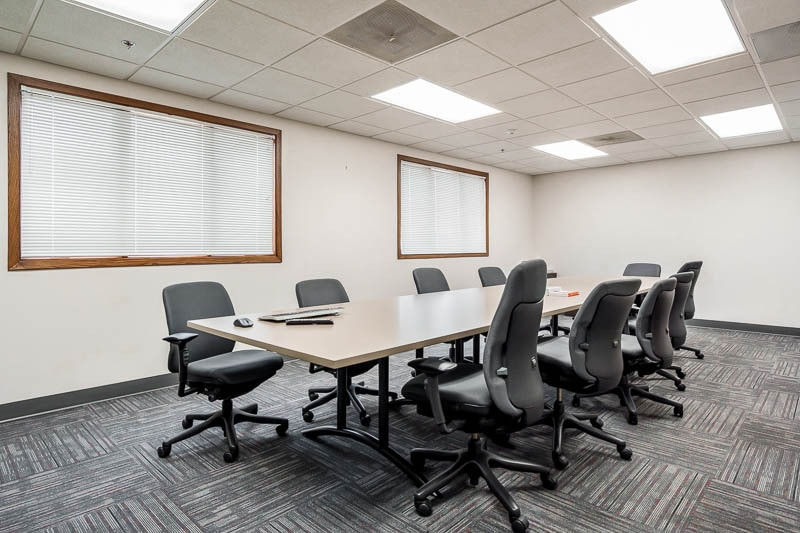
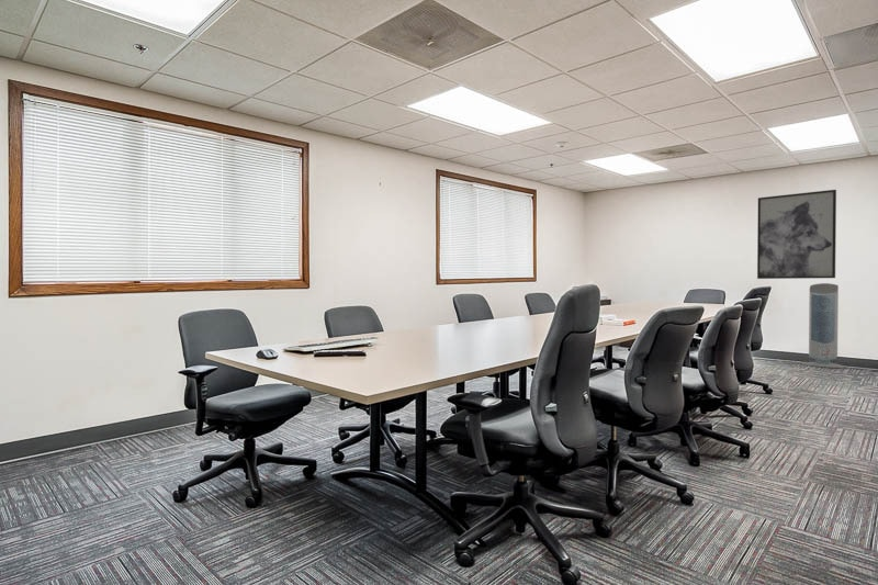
+ wall art (795, 236)
+ air purifier (823, 324)
